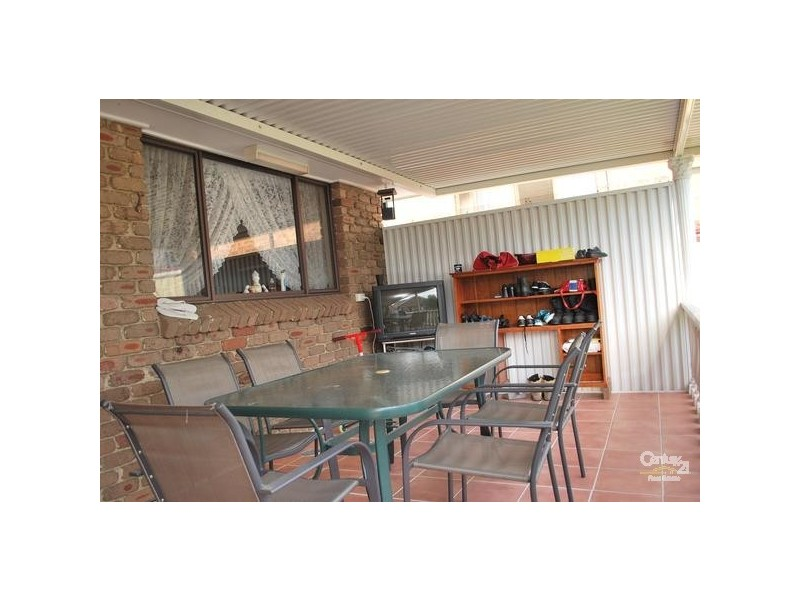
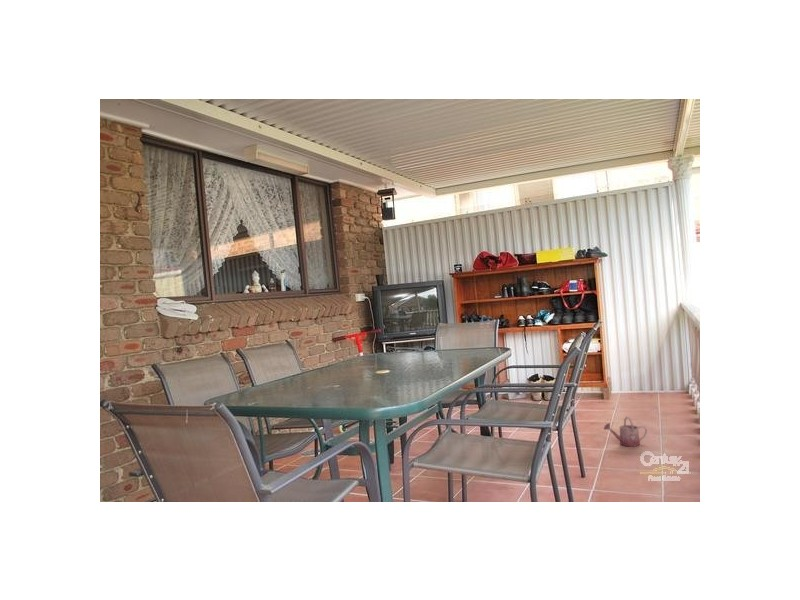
+ watering can (625, 430)
